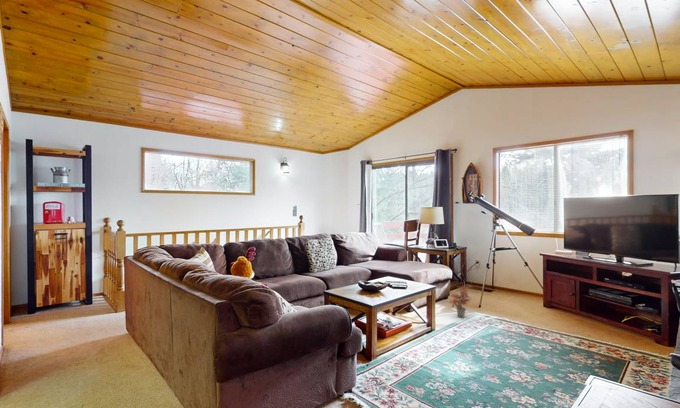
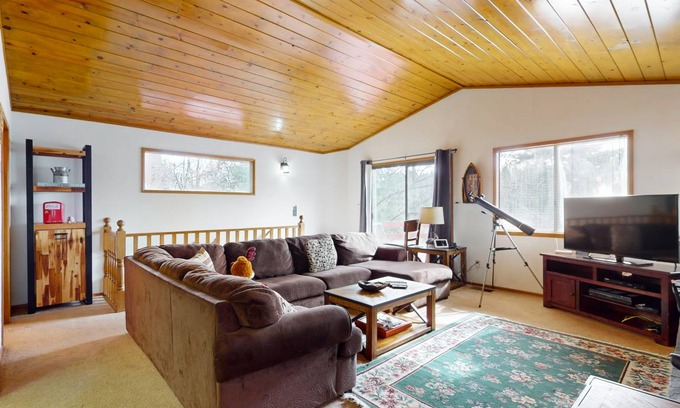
- potted plant (461, 297)
